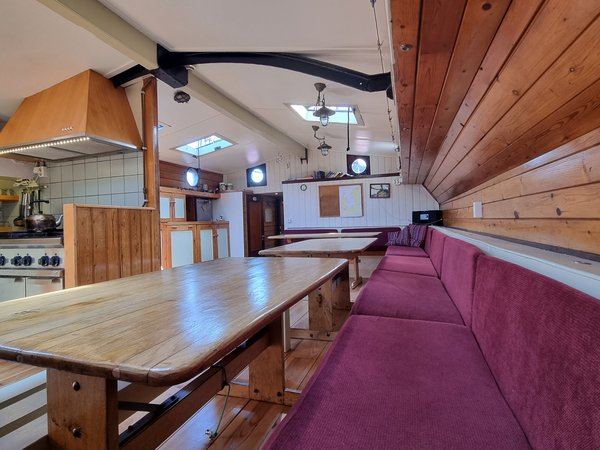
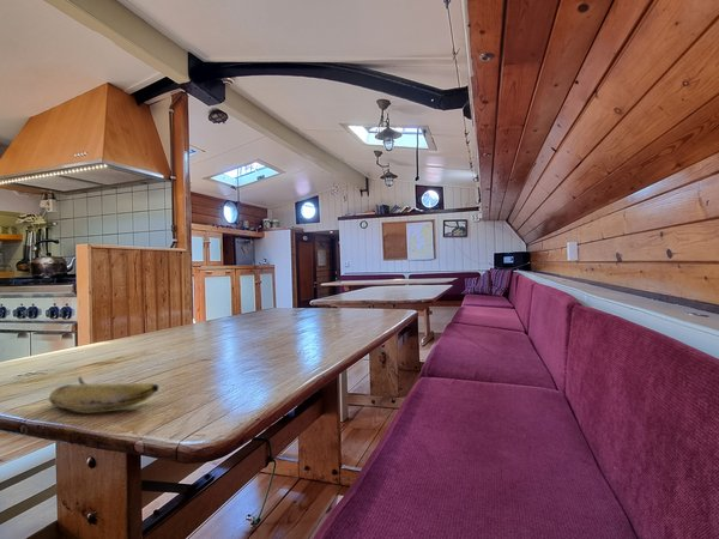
+ fruit (93, 390)
